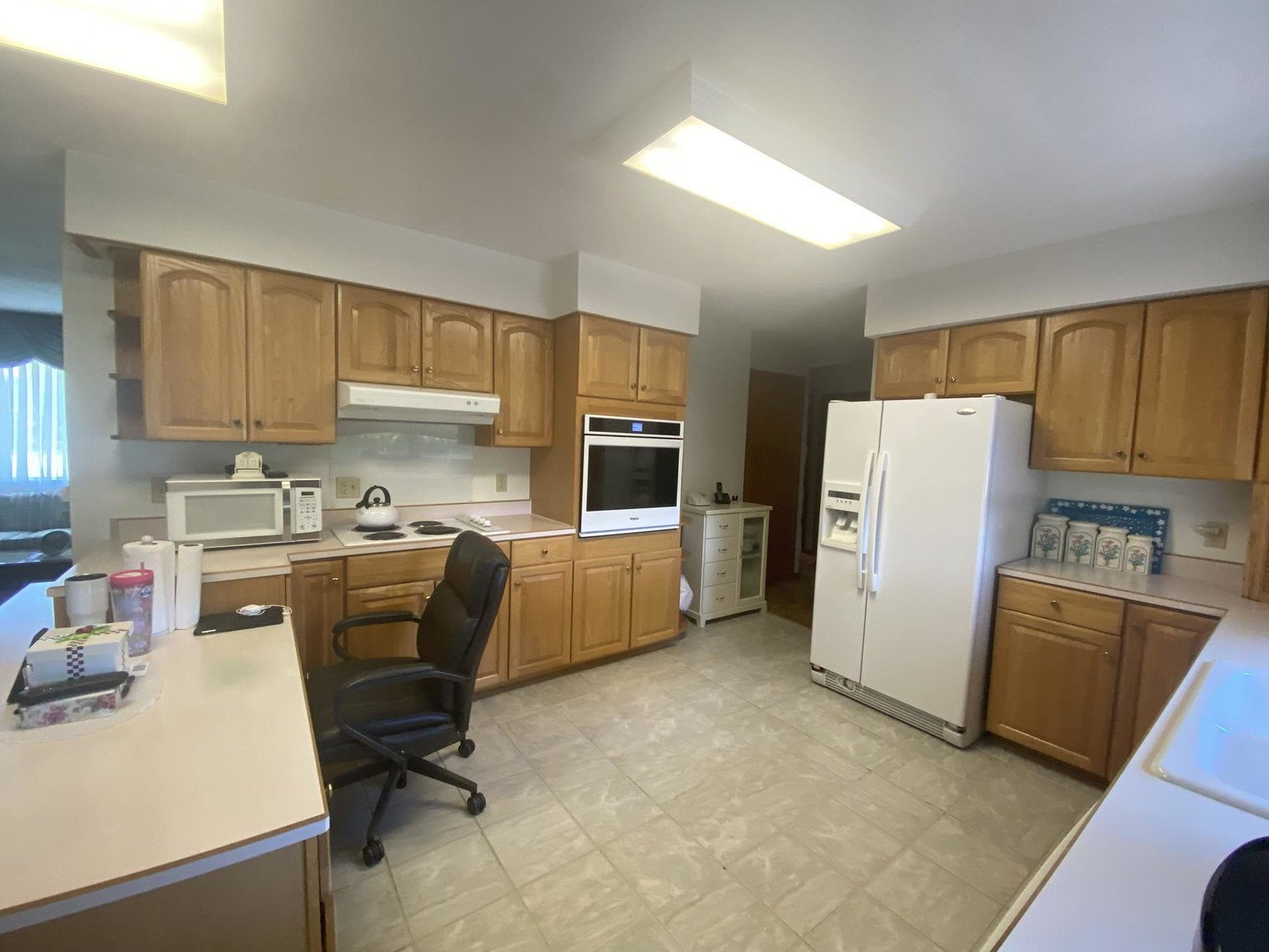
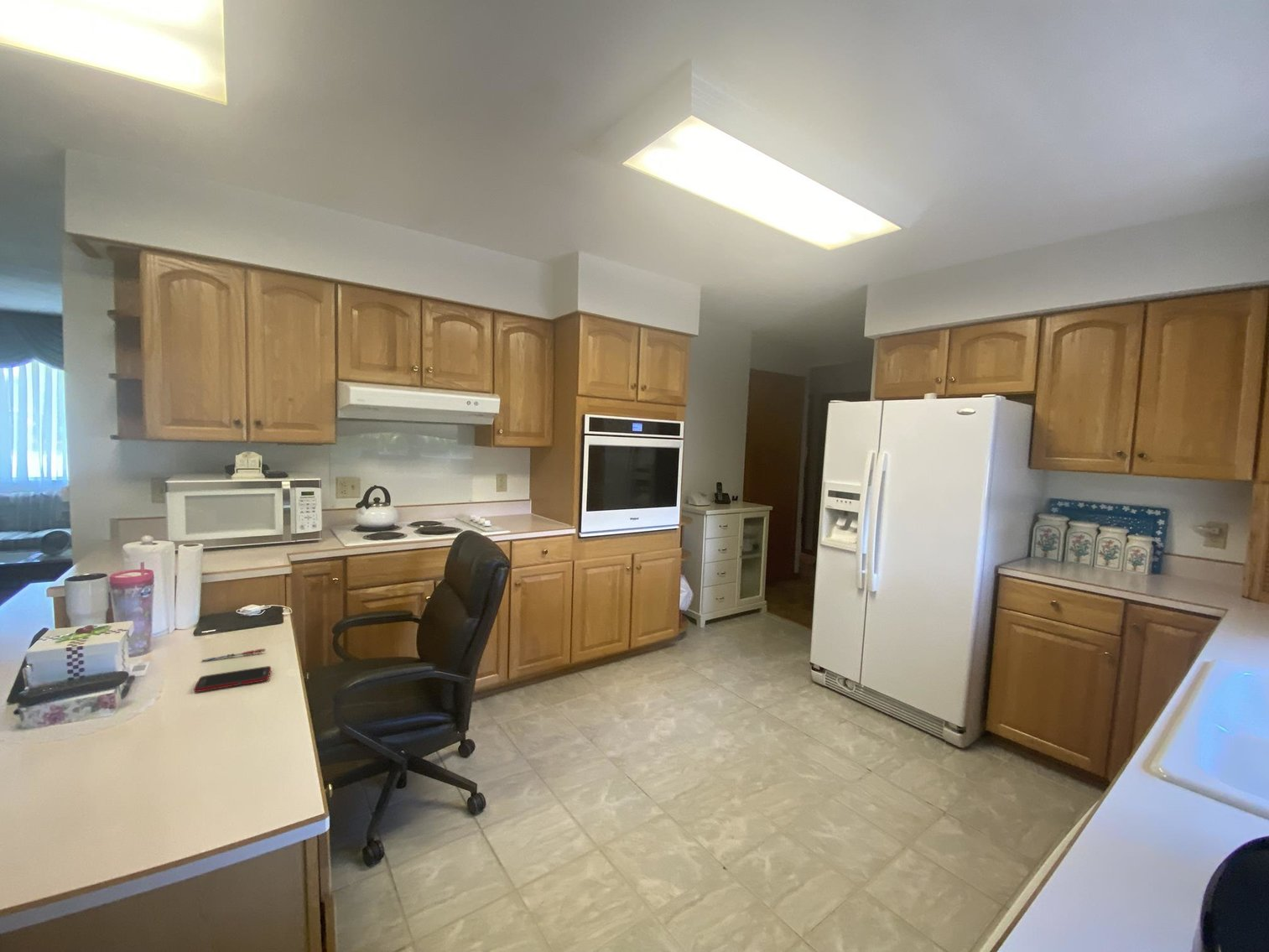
+ cell phone (234, 679)
+ pen (234, 654)
